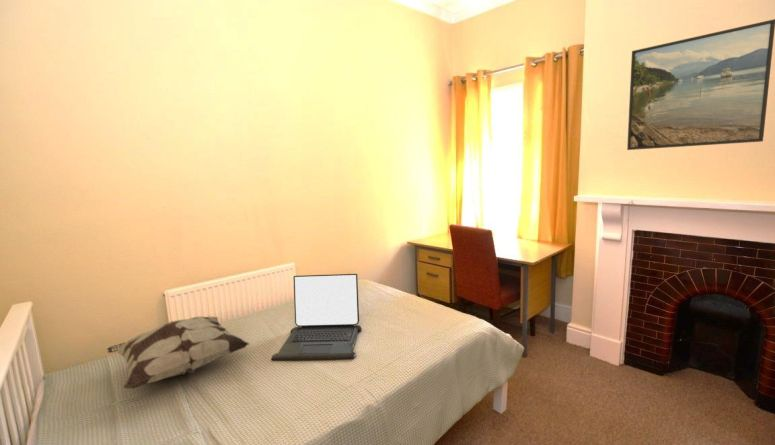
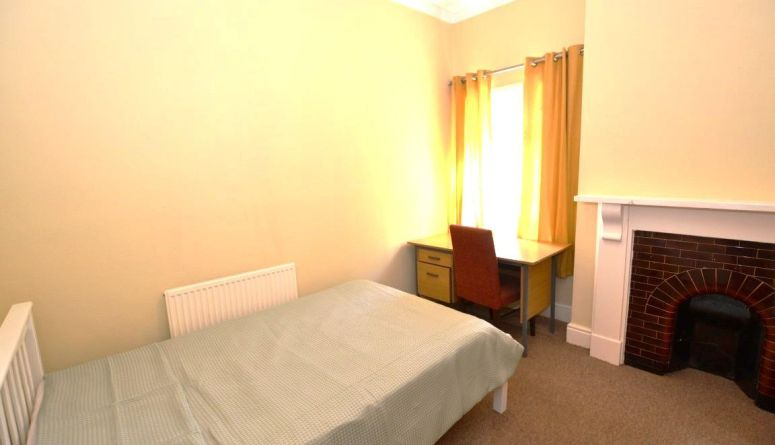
- decorative pillow (177, 345)
- laptop (319, 313)
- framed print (692, 92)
